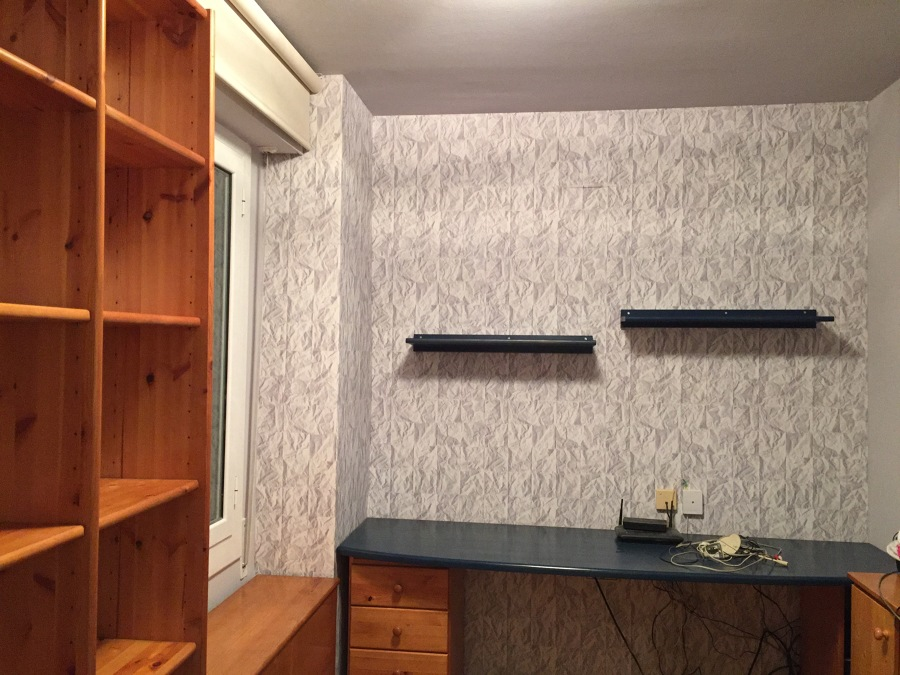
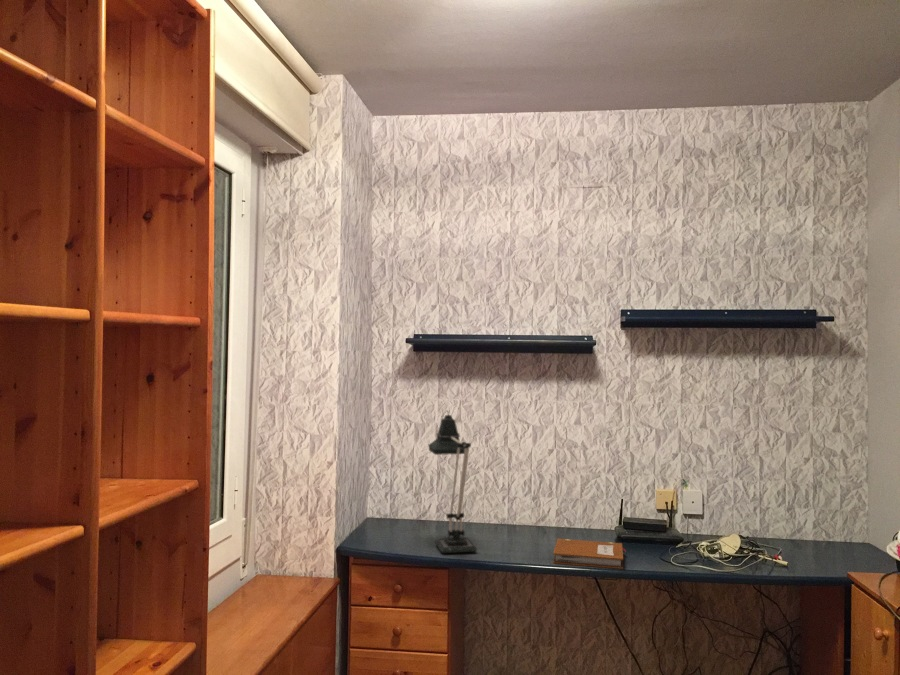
+ desk lamp (454, 479)
+ notebook (590, 552)
